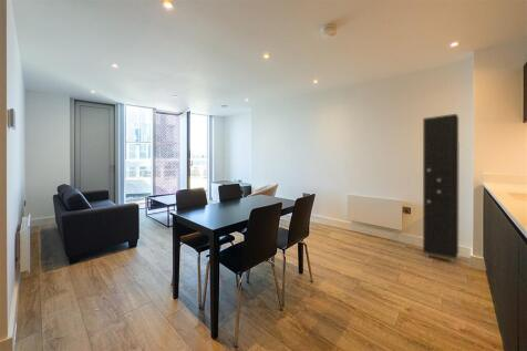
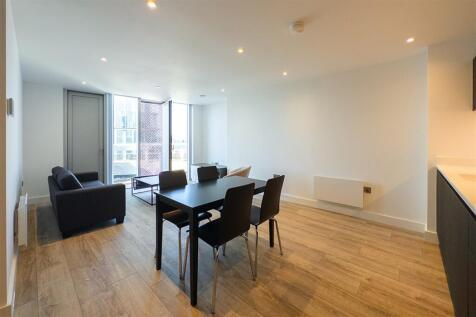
- cabinet (441, 187)
